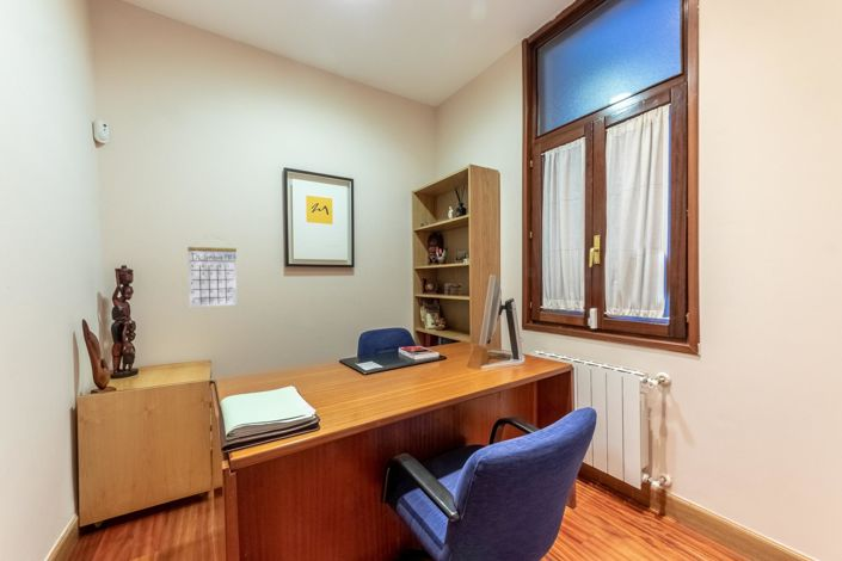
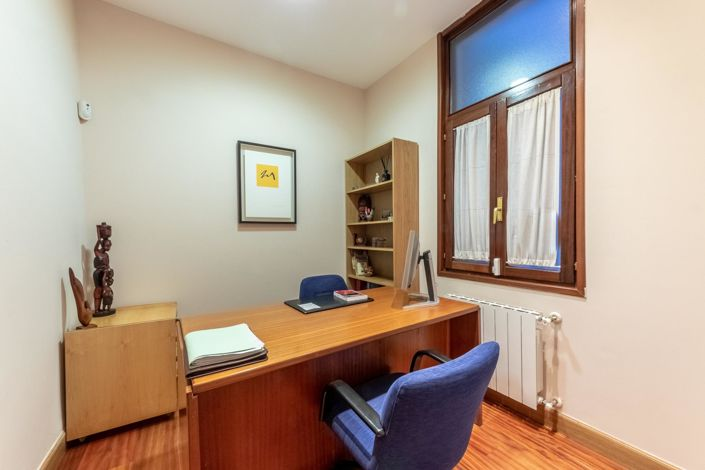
- calendar (213, 270)
